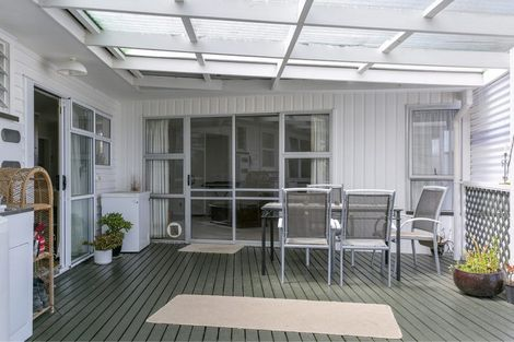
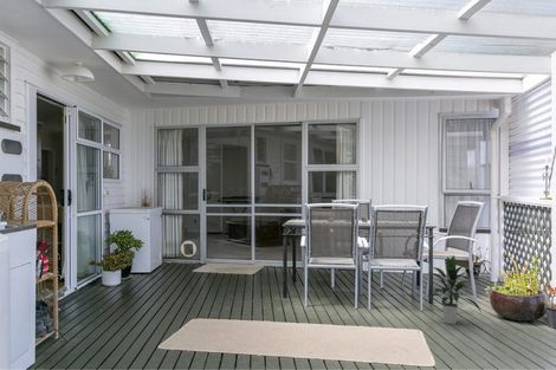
+ indoor plant (452, 290)
